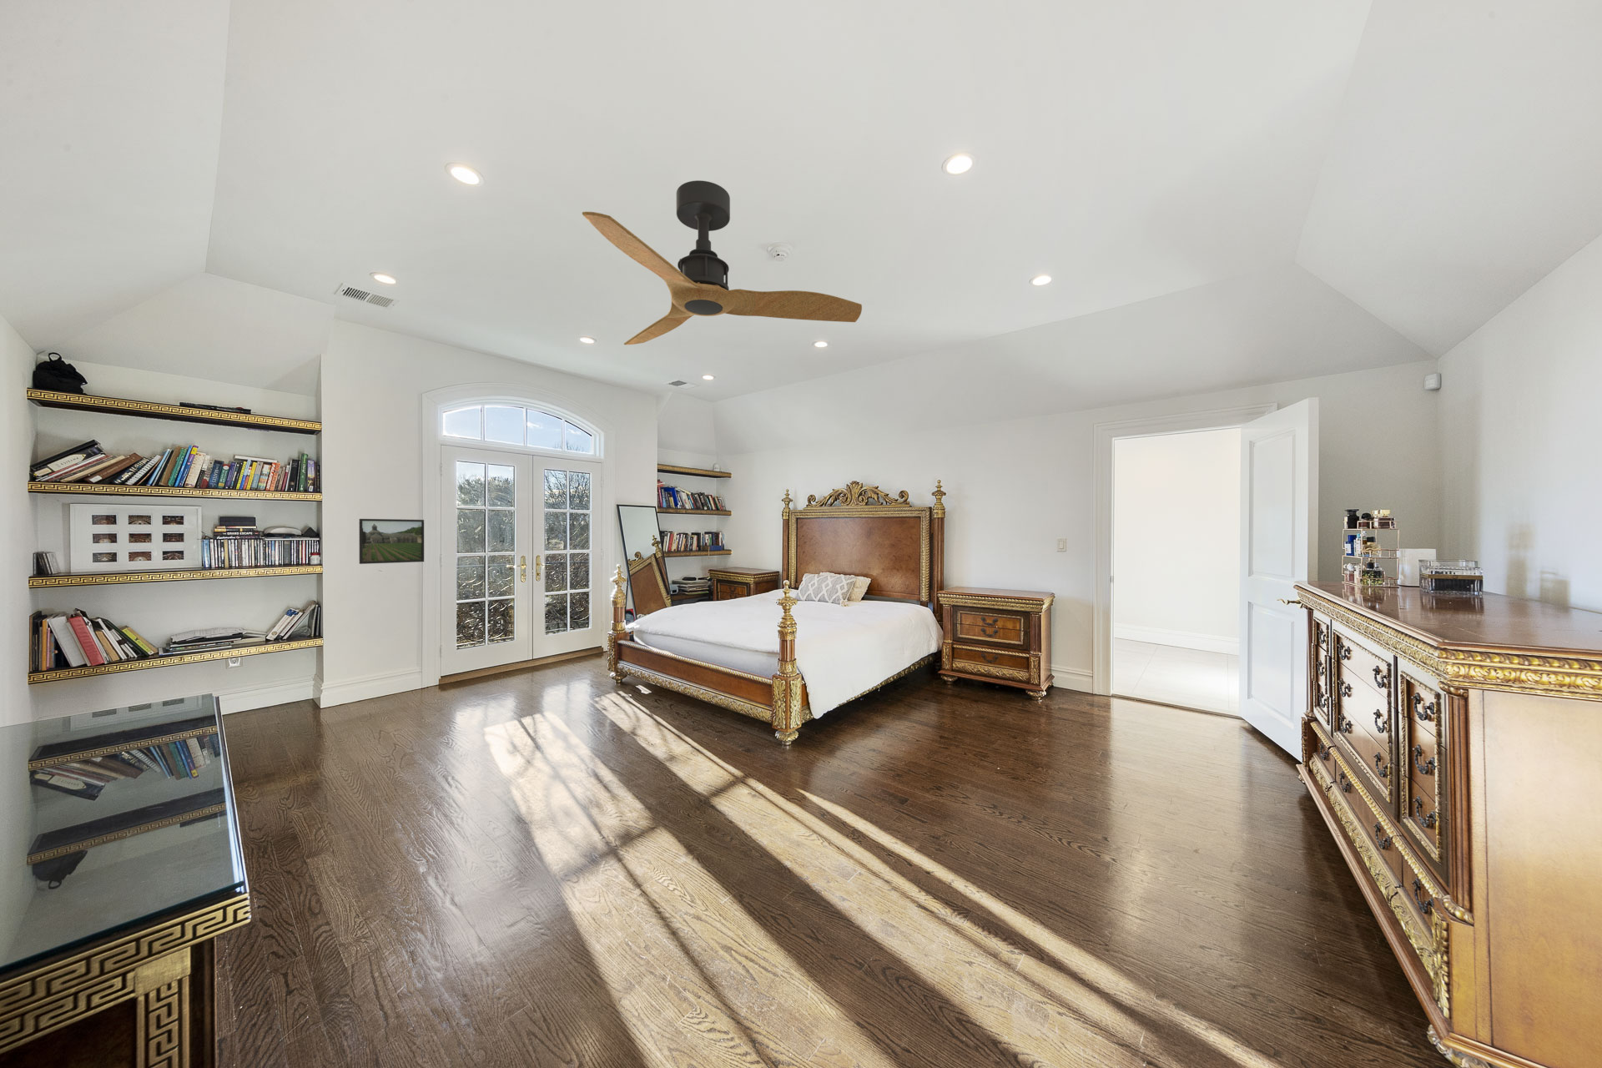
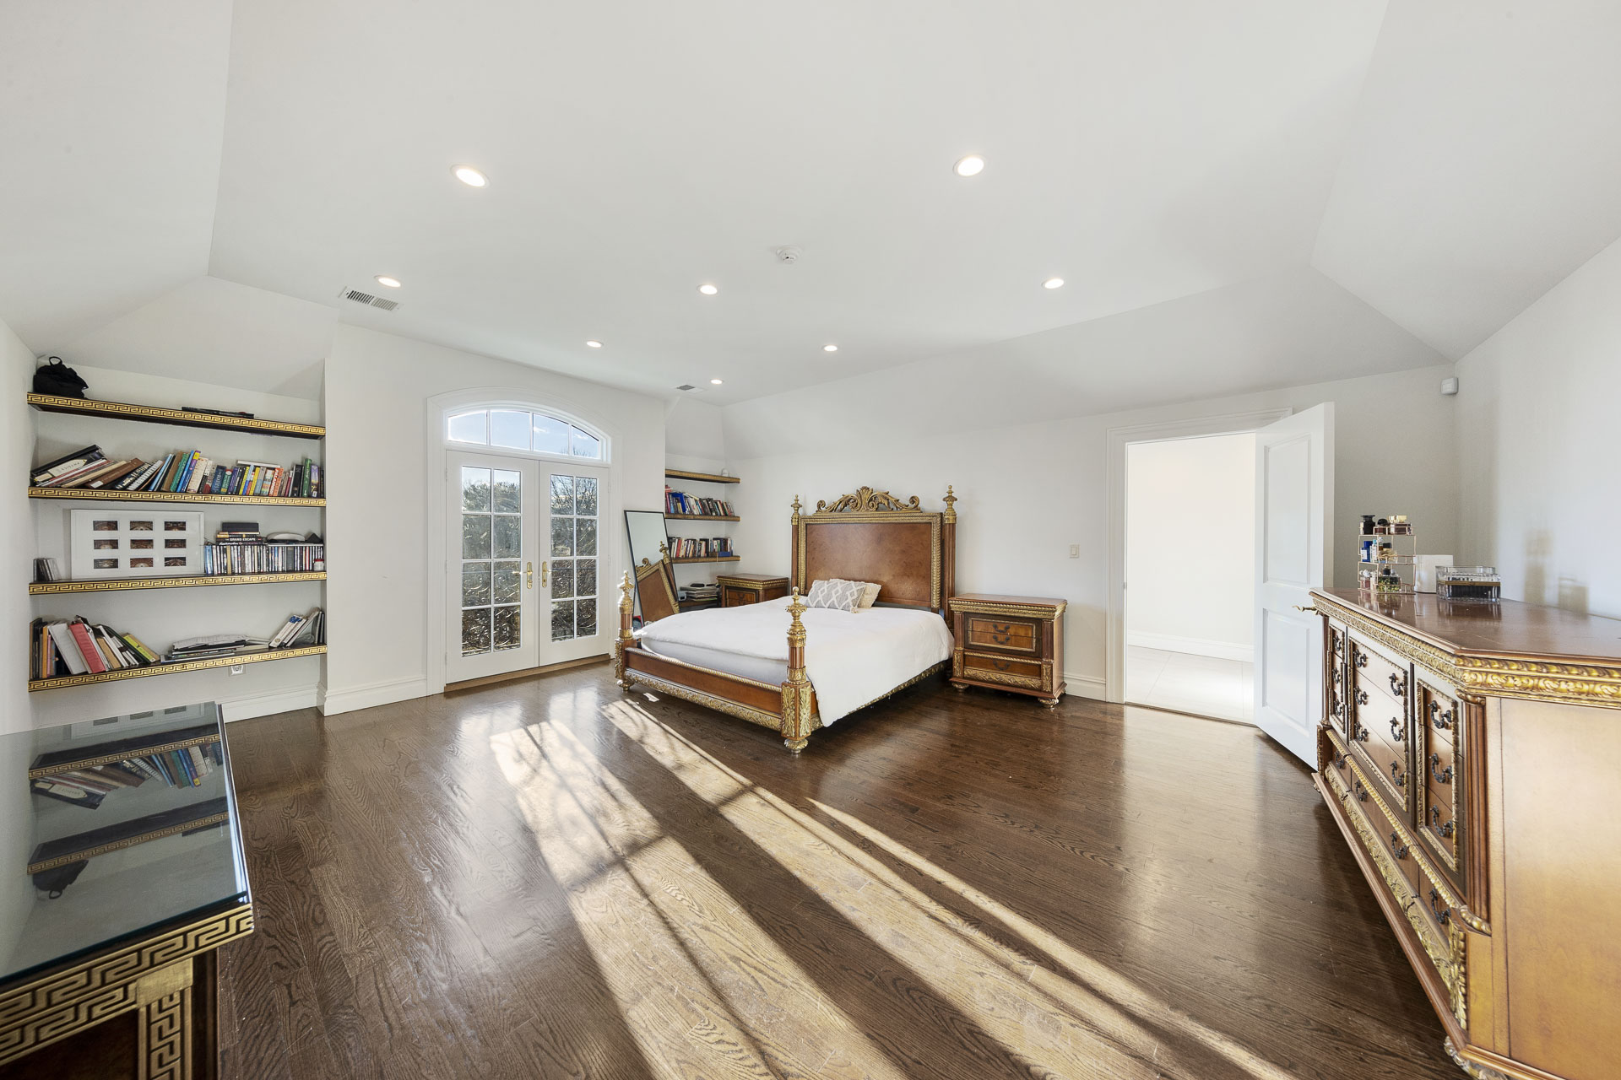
- ceiling fan (725, 262)
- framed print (392, 541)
